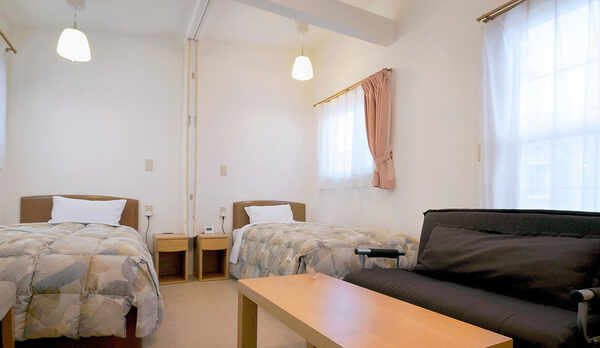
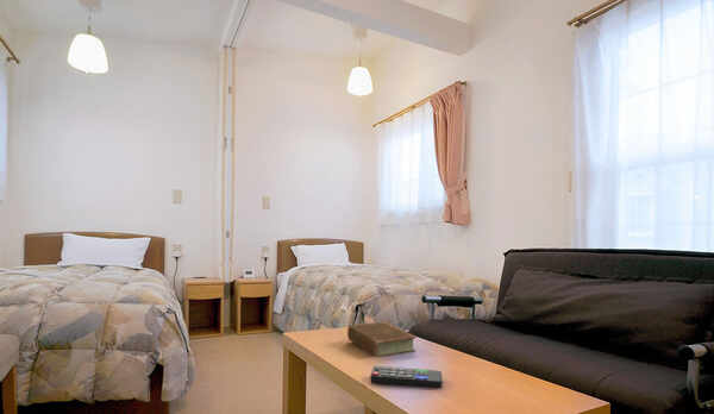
+ book (380, 338)
+ remote control (406, 376)
